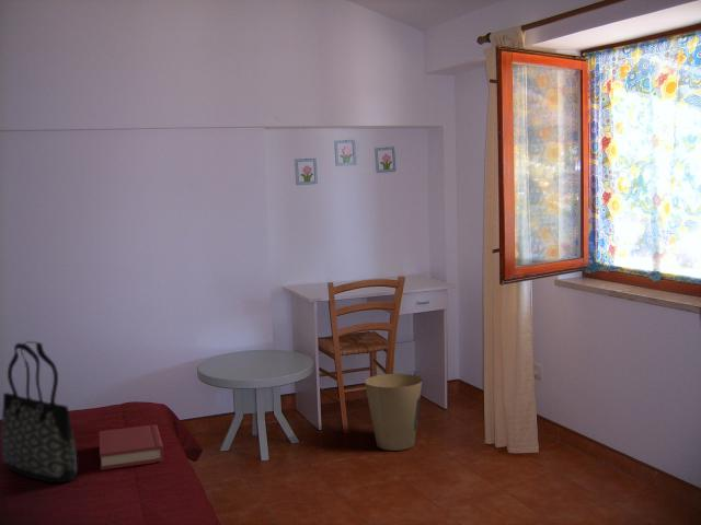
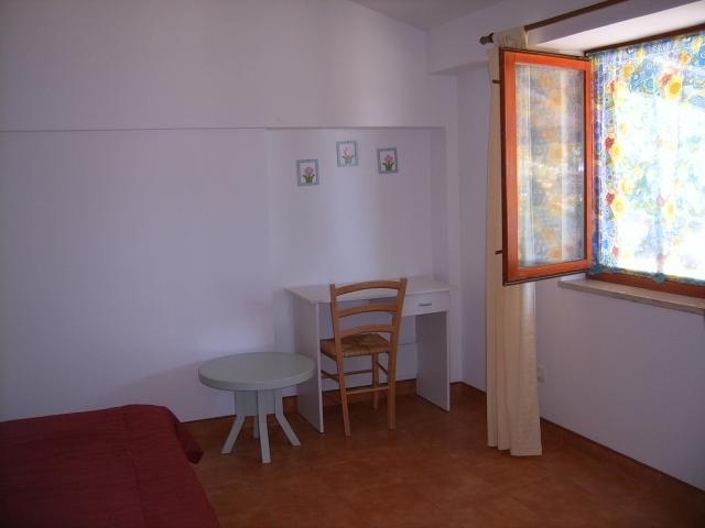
- tote bag (33, 407)
- trash can (394, 412)
- hardback book (130, 445)
